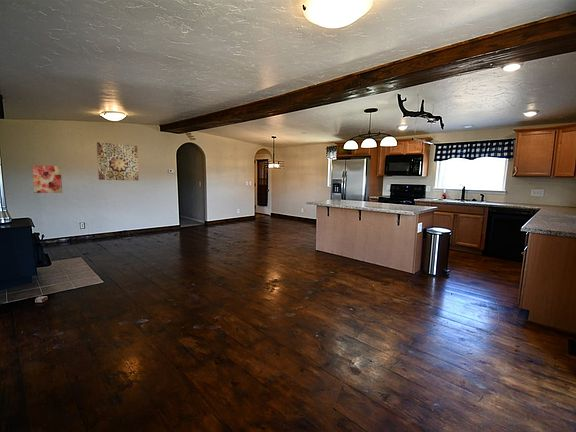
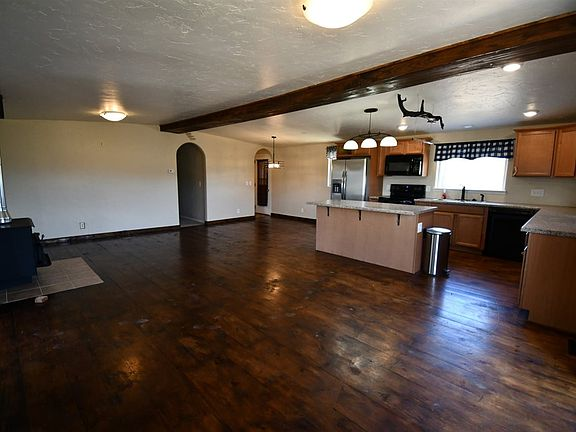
- wall art (118, 162)
- wall art (47, 179)
